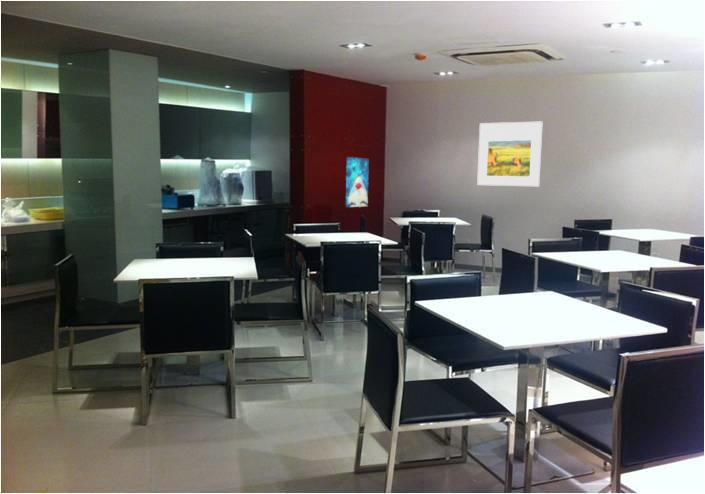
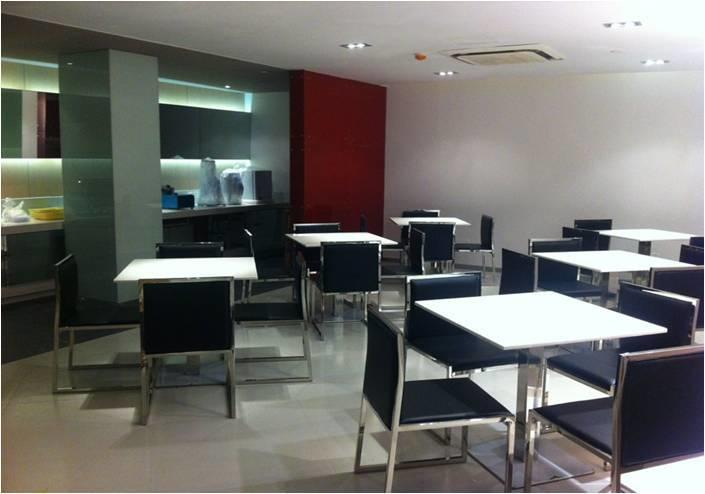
- wall art (357, 182)
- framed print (508, 154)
